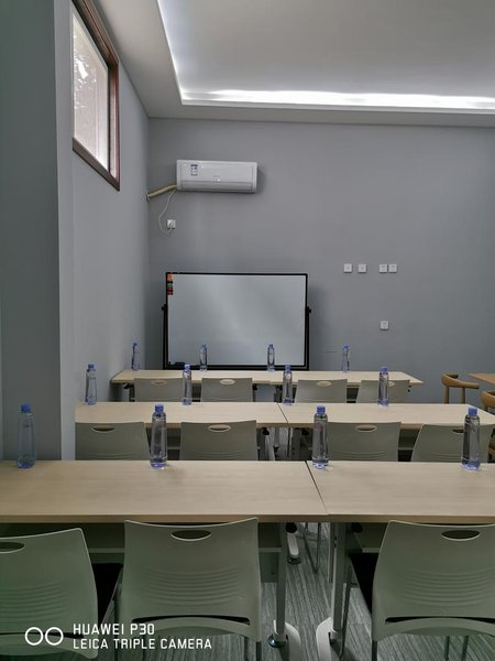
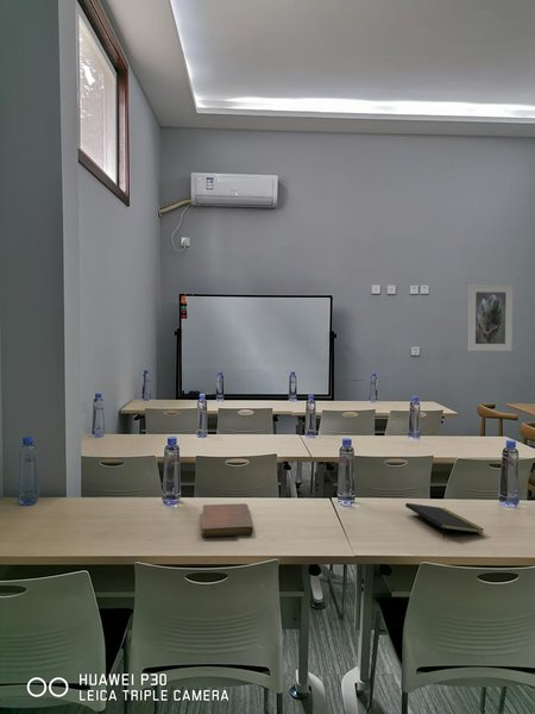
+ notepad (442, 516)
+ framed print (490, 318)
+ notebook (226, 518)
